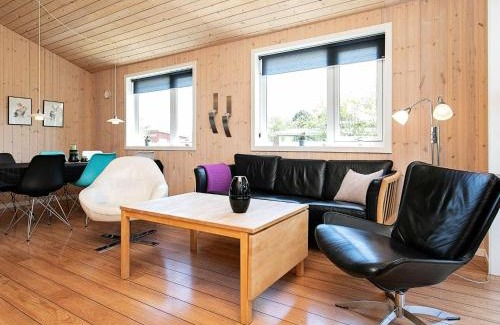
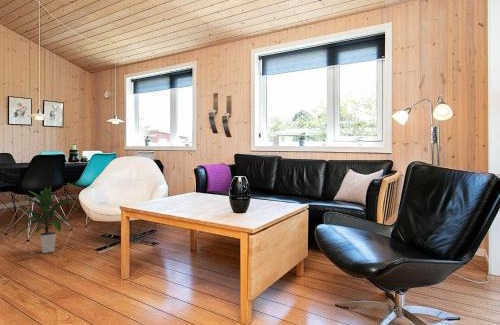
+ indoor plant (45, 218)
